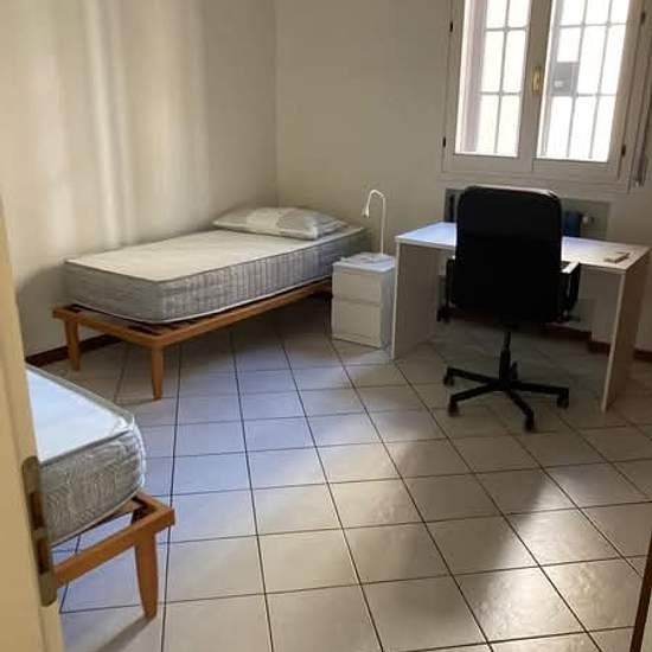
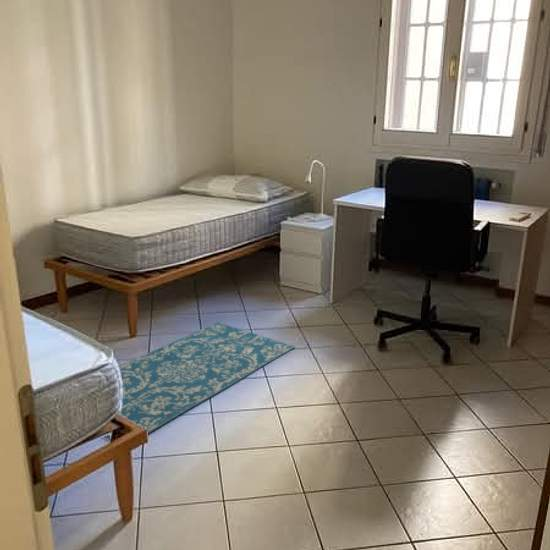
+ rug (181, 370)
